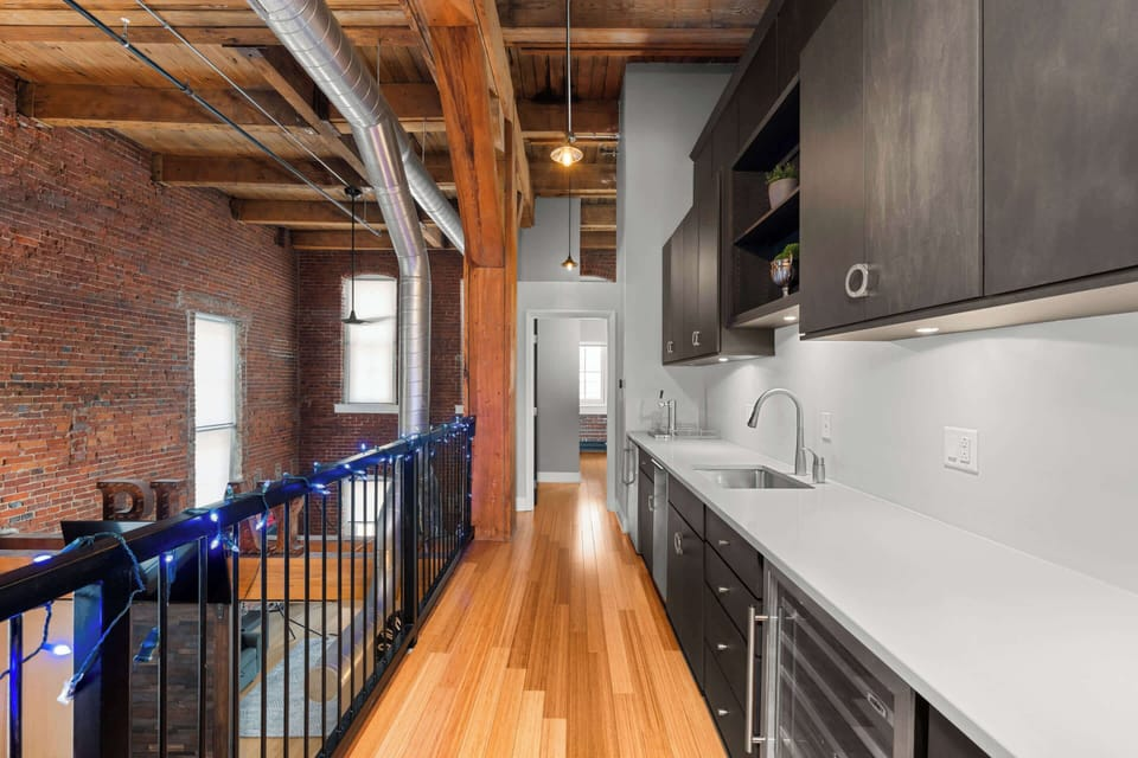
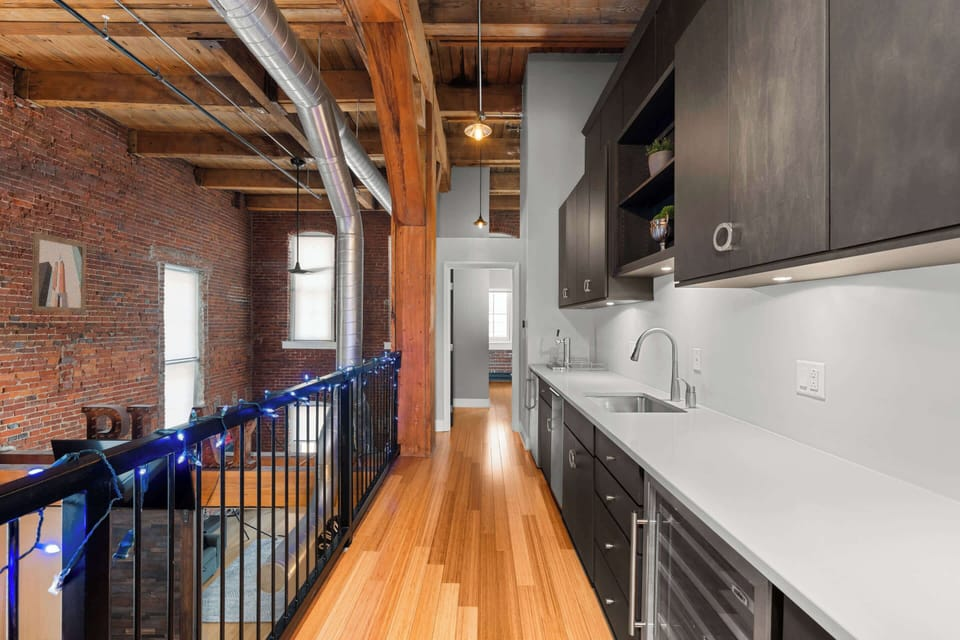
+ wall art (60, 275)
